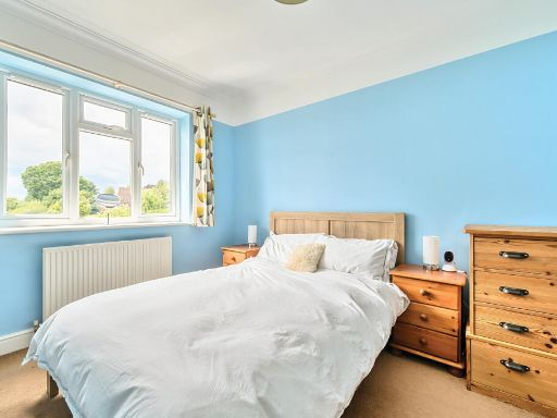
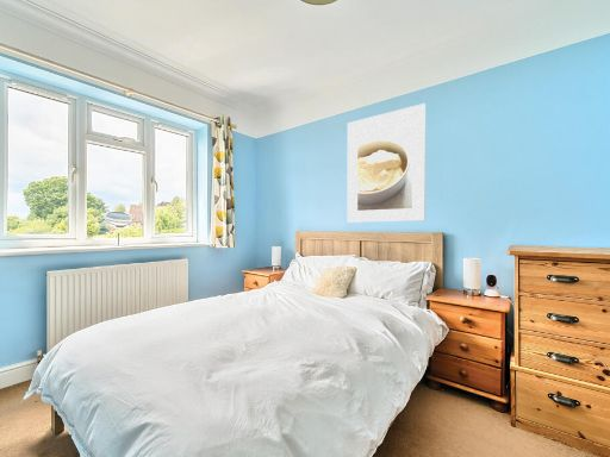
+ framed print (382, 168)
